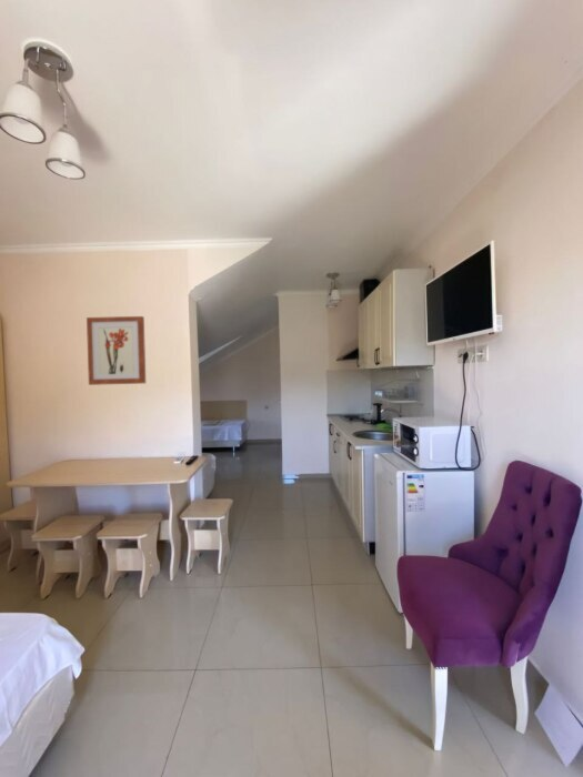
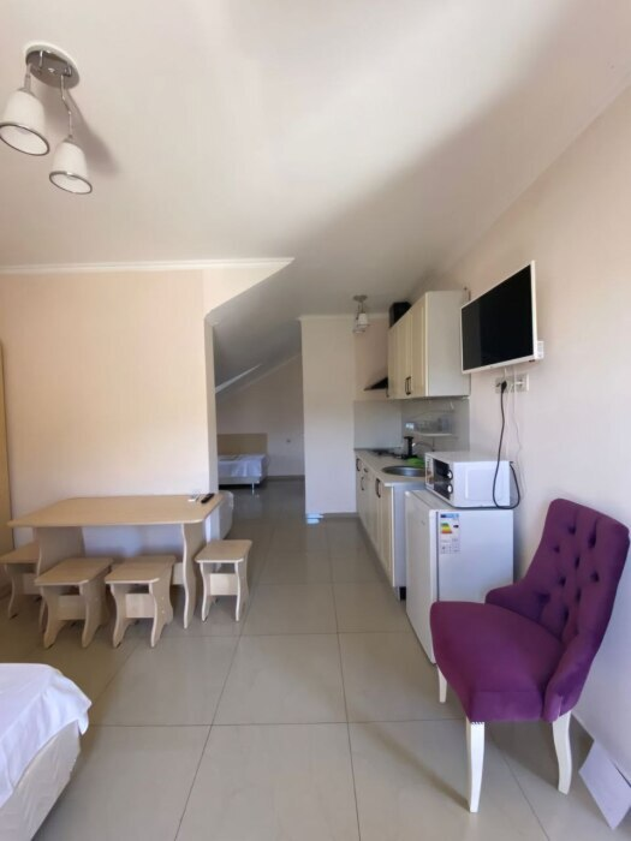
- wall art (115, 350)
